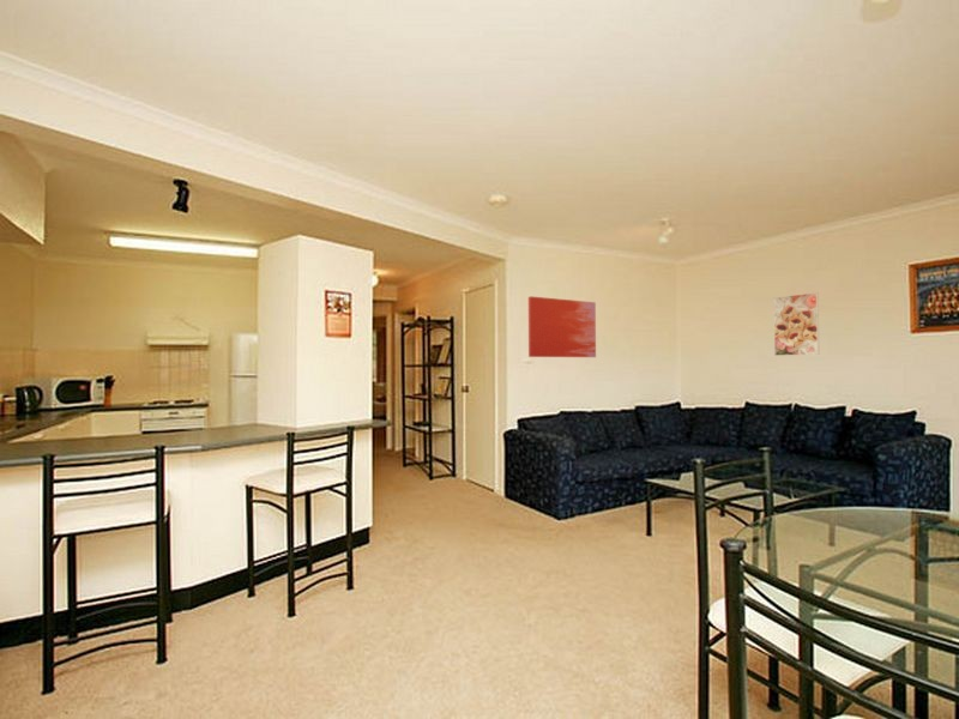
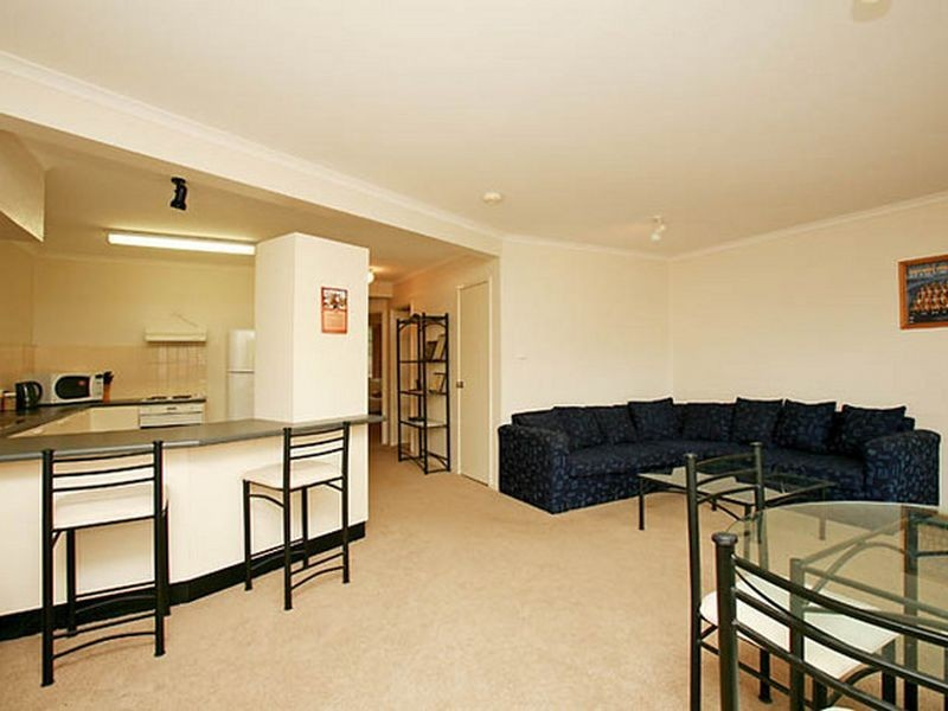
- wall art (563, 328)
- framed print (795, 325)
